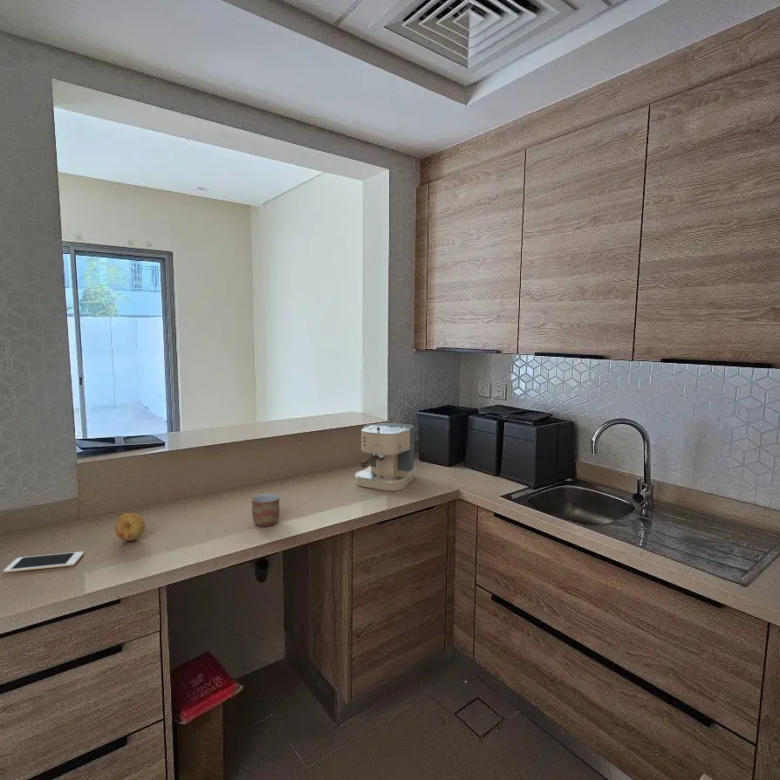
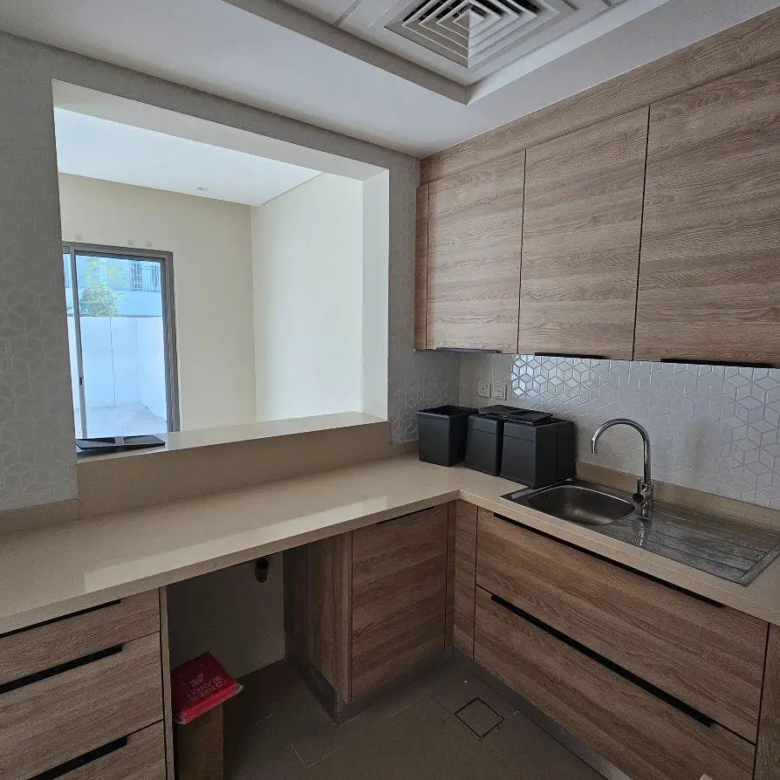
- cell phone (45, 561)
- coffee maker (383, 454)
- mug (267, 508)
- fruit (130, 526)
